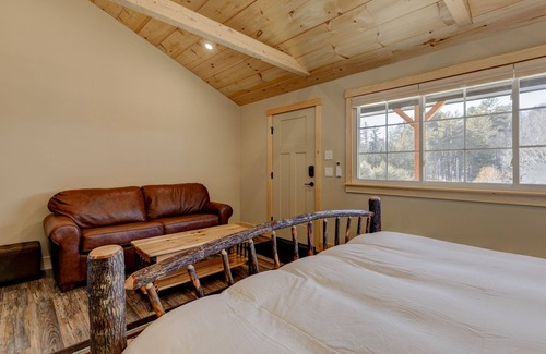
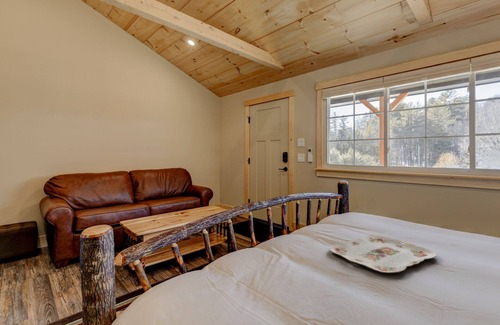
+ serving tray (380, 251)
